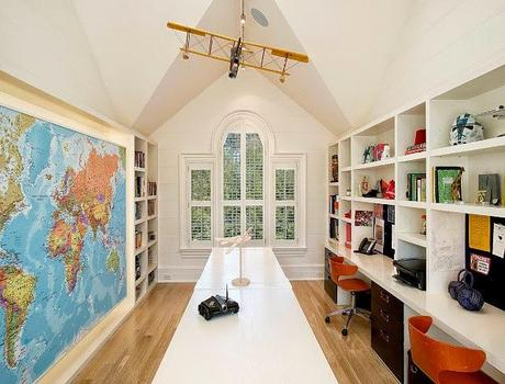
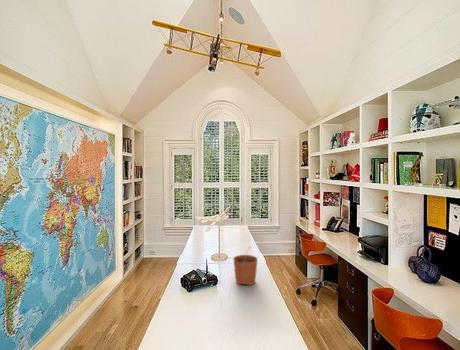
+ plant pot (245, 264)
